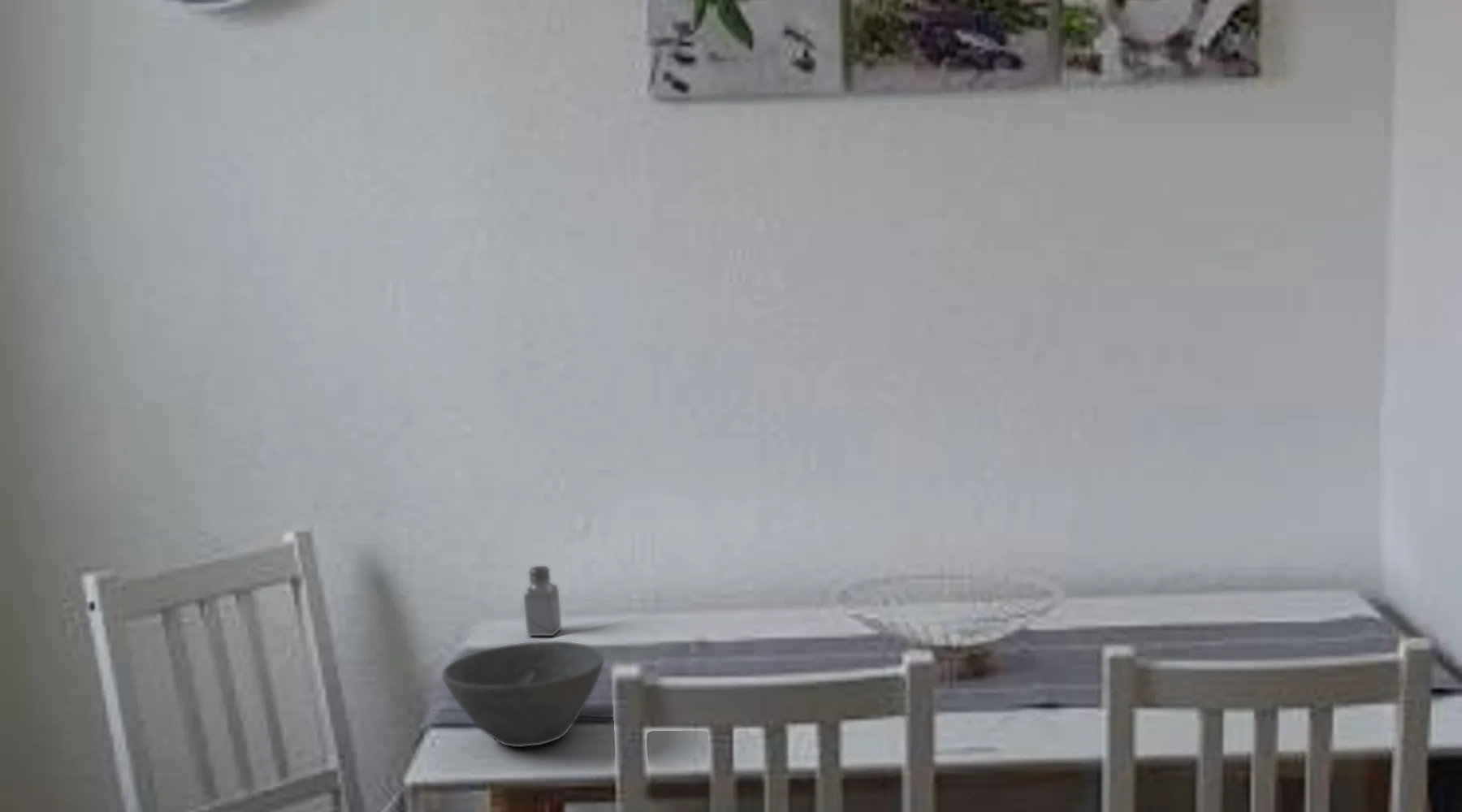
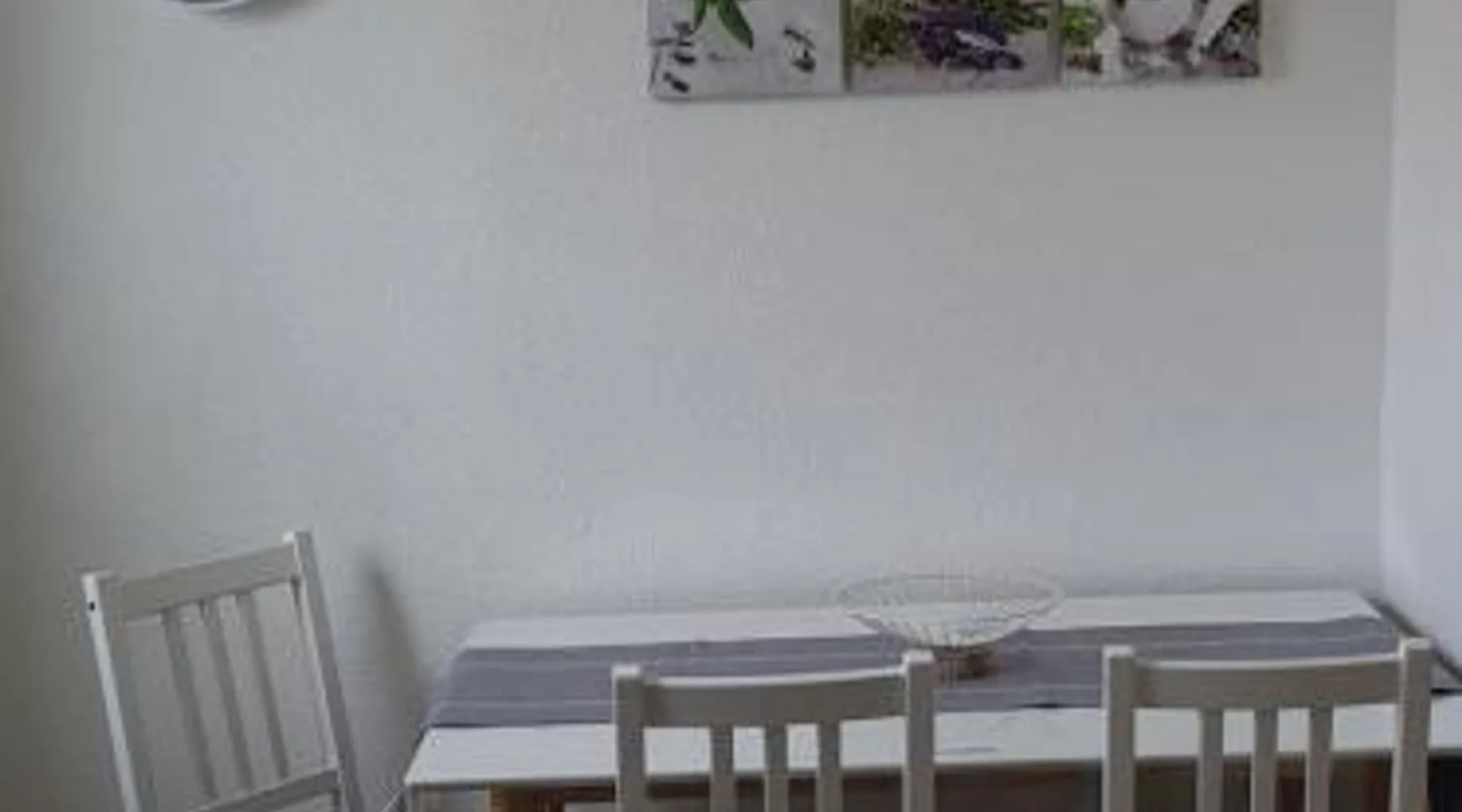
- saltshaker (542, 600)
- bowl (526, 699)
